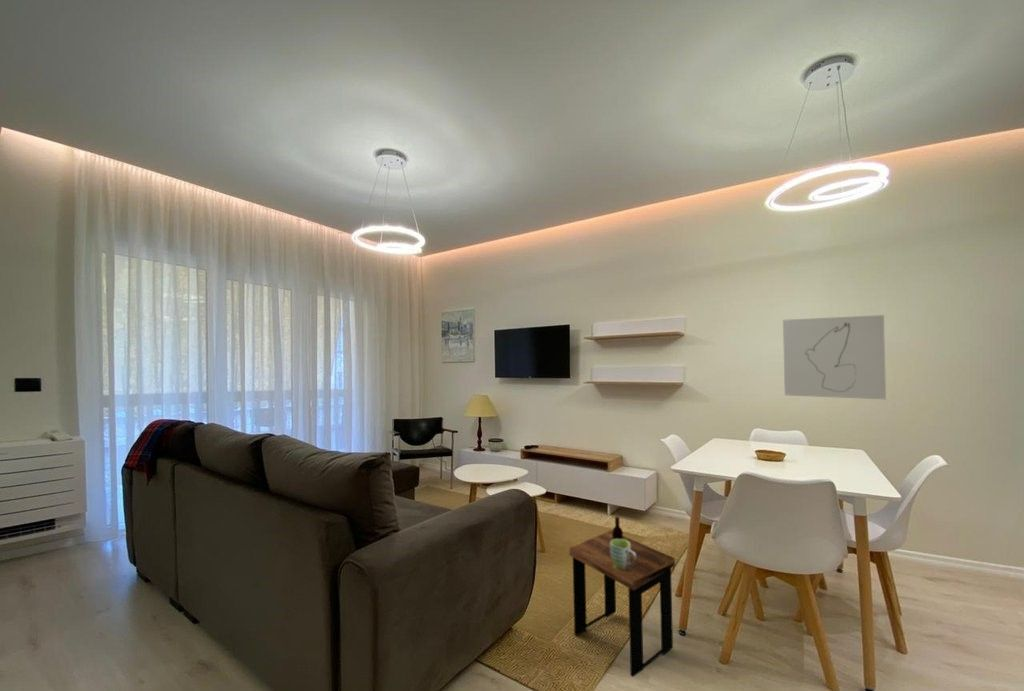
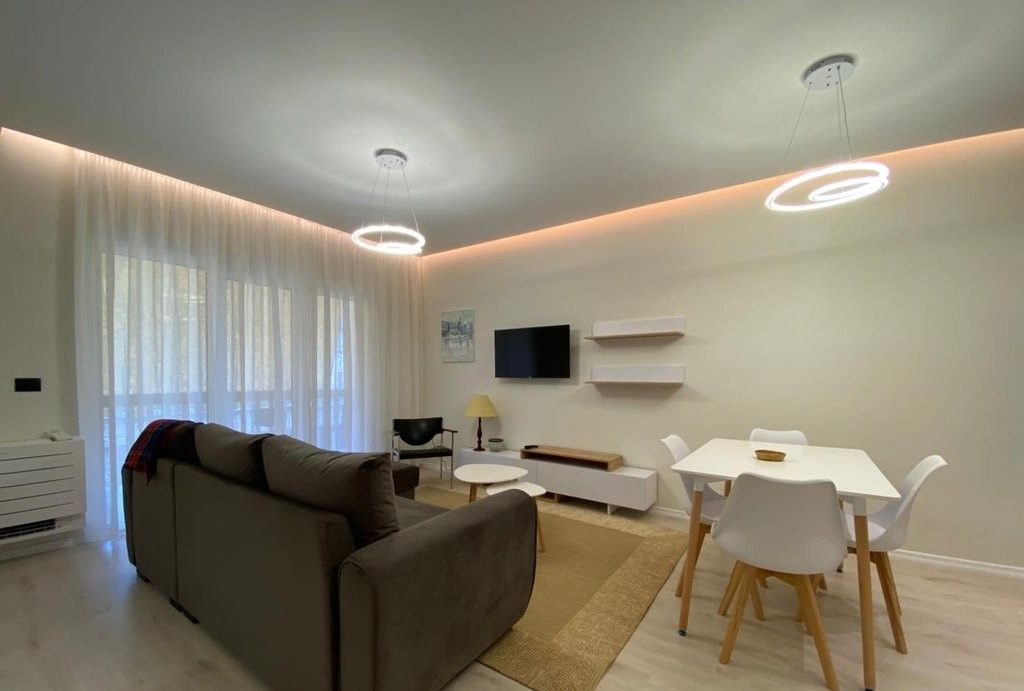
- side table (621, 579)
- wall art (831, 357)
- mug (623, 554)
